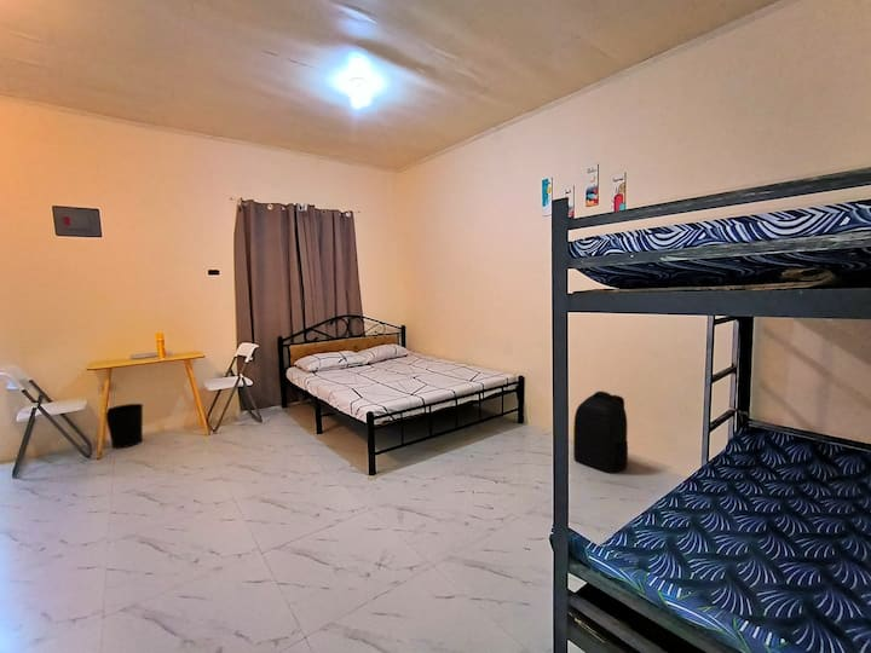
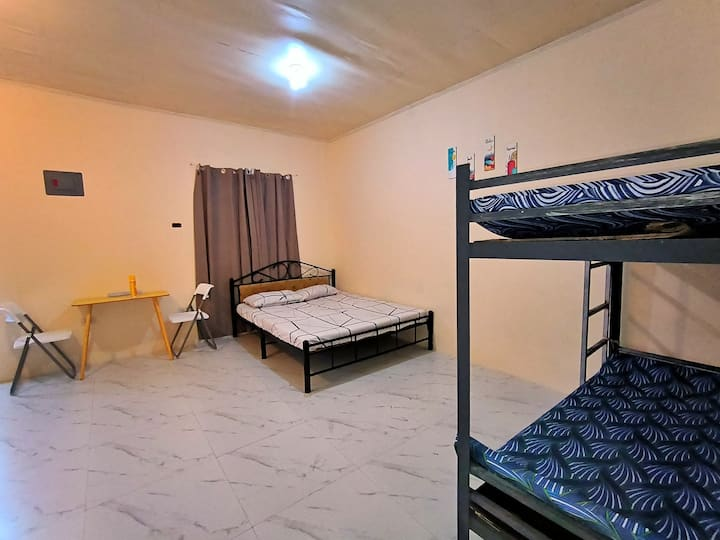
- backpack (602, 426)
- wastebasket (125, 426)
